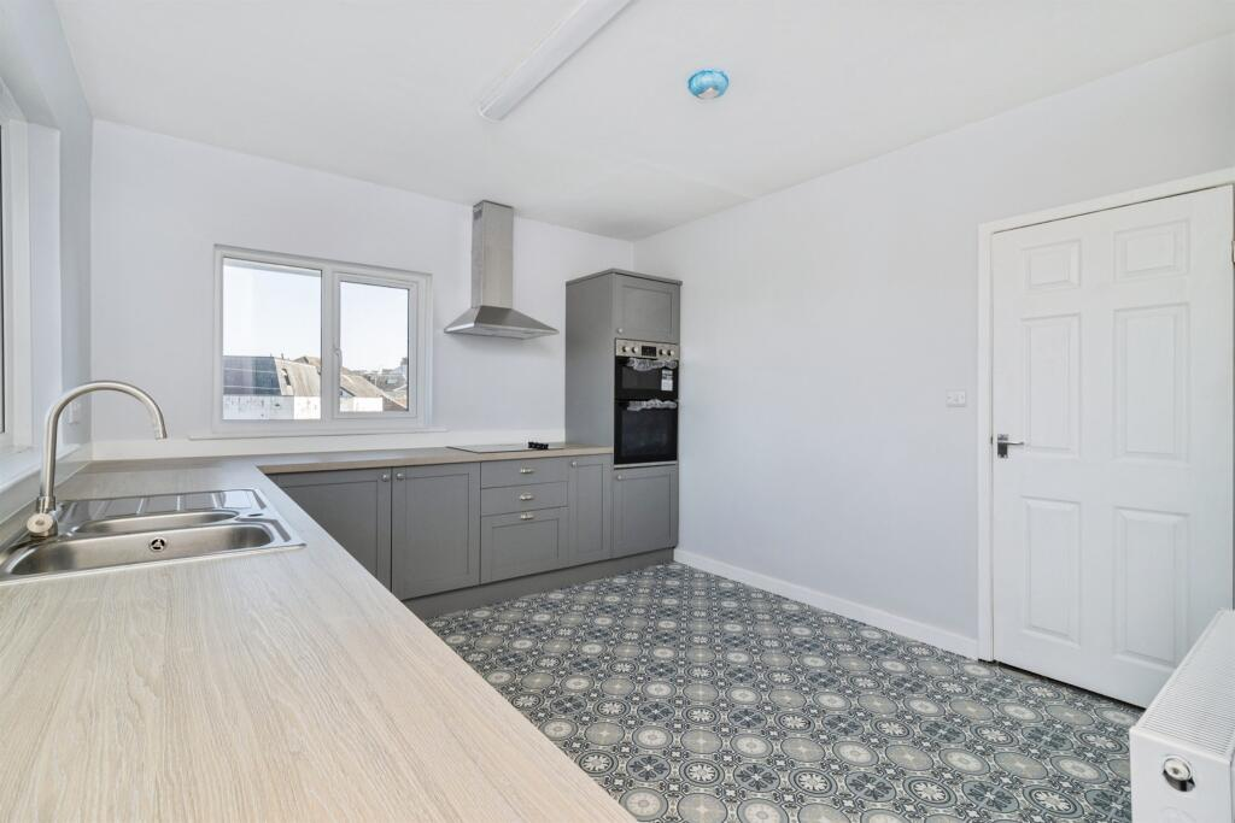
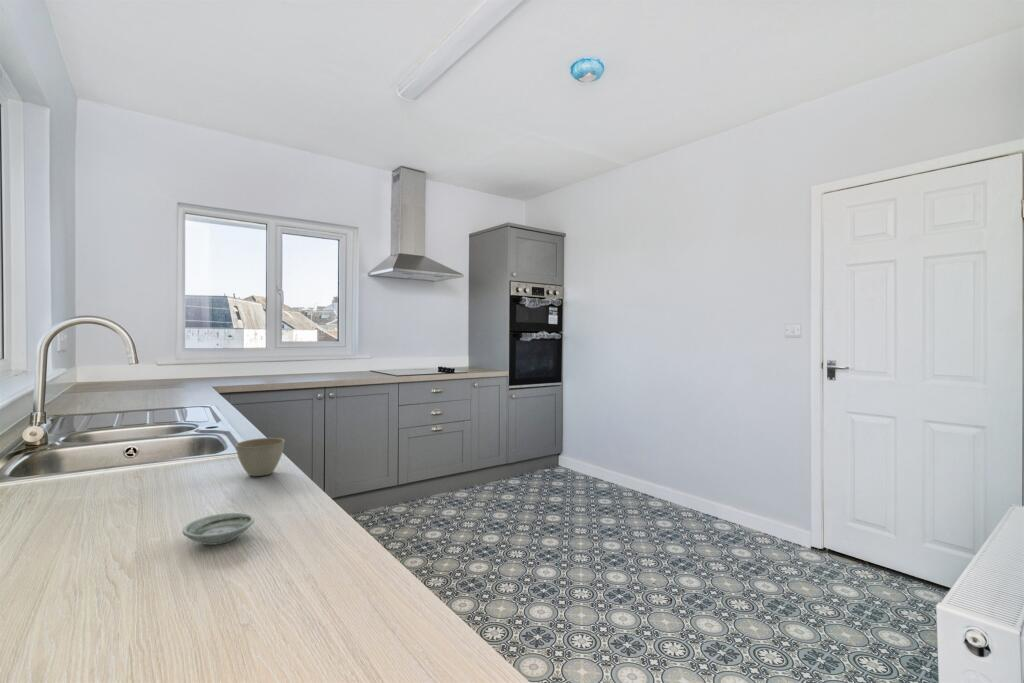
+ flower pot (260, 457)
+ saucer (219, 530)
